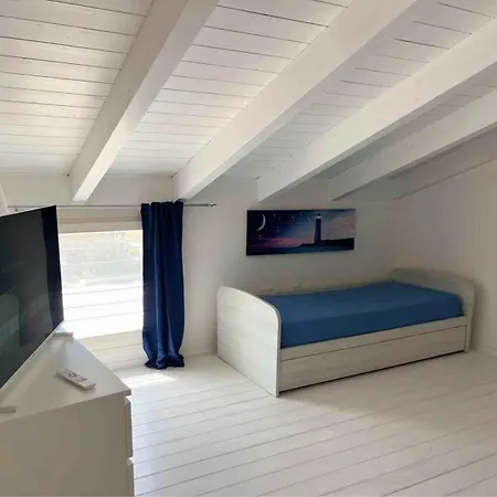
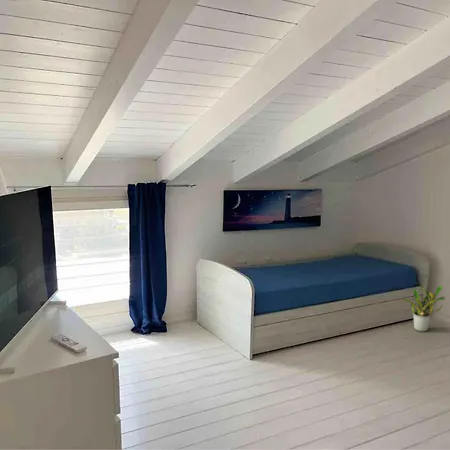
+ potted plant (426, 308)
